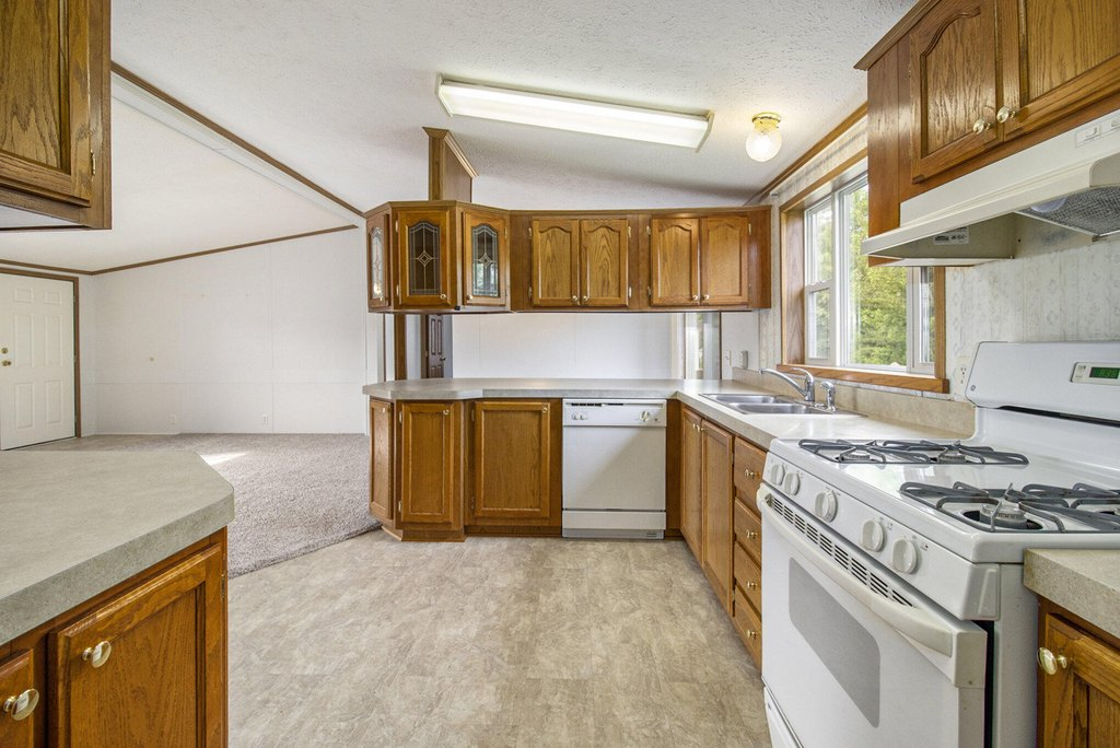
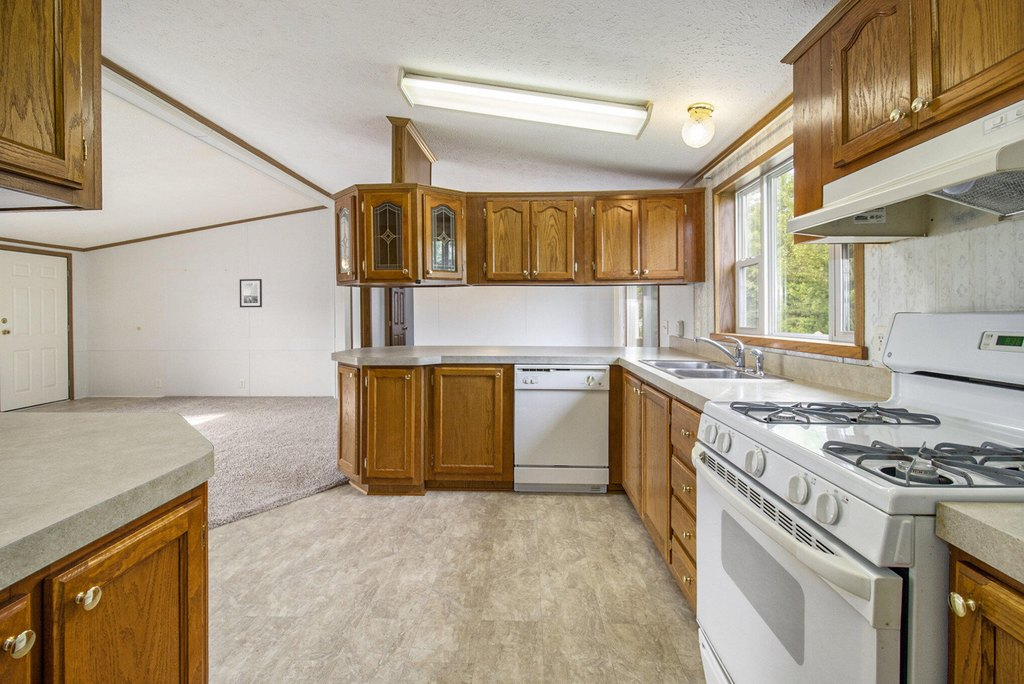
+ wall art (250, 293)
